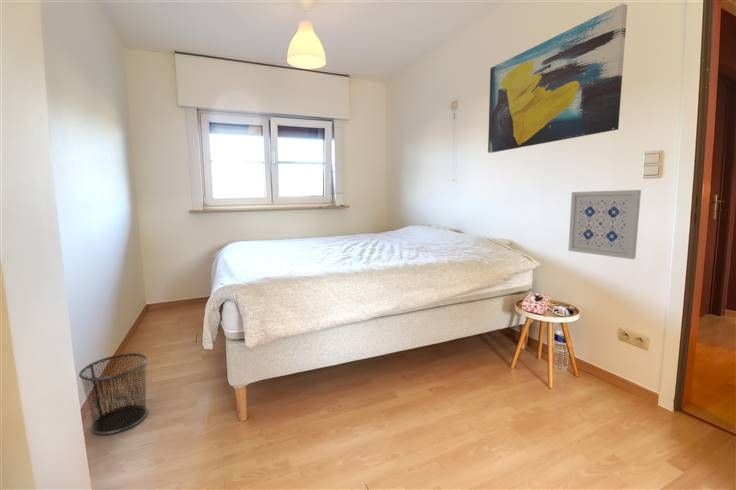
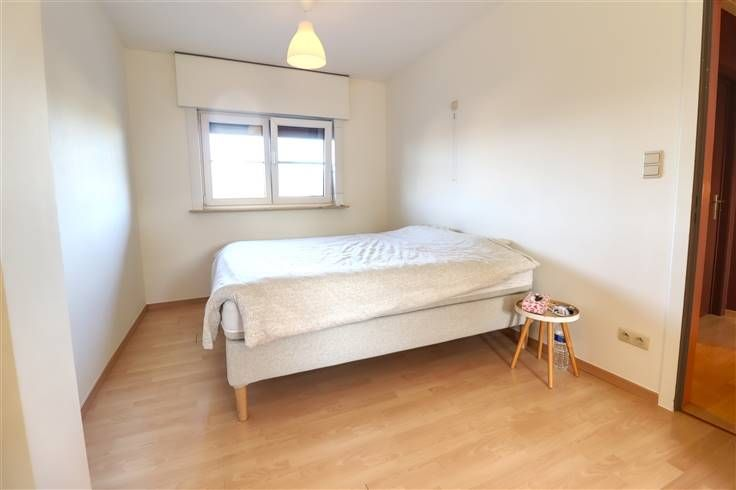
- waste bin (117, 392)
- wall art (543, 93)
- wall art (601, 223)
